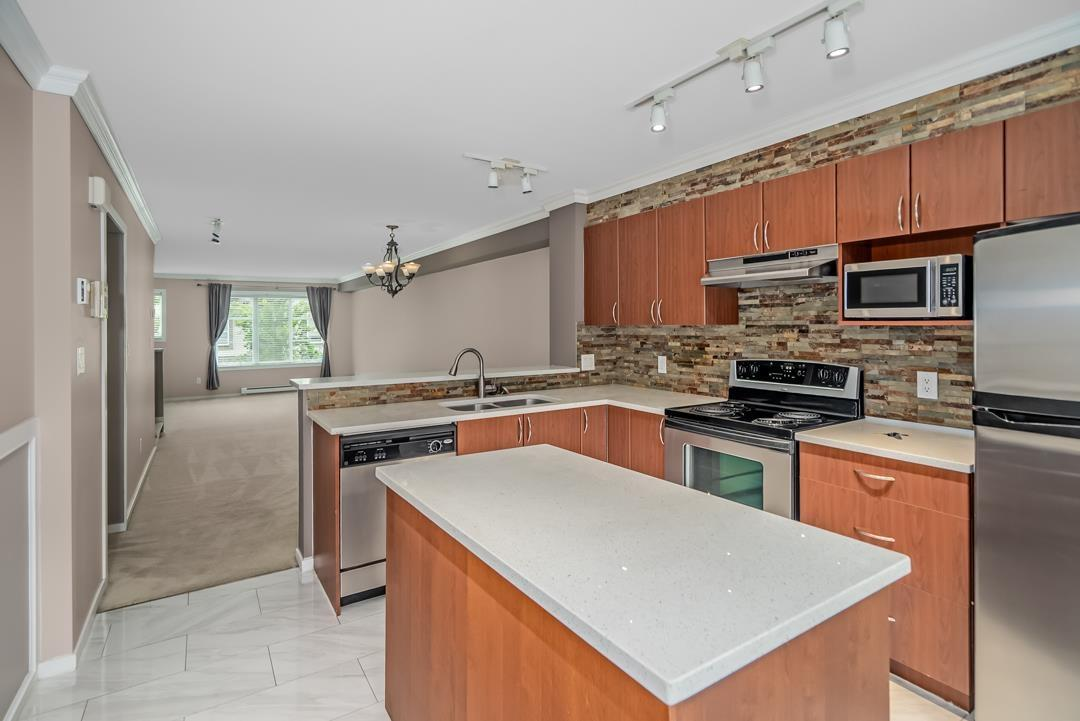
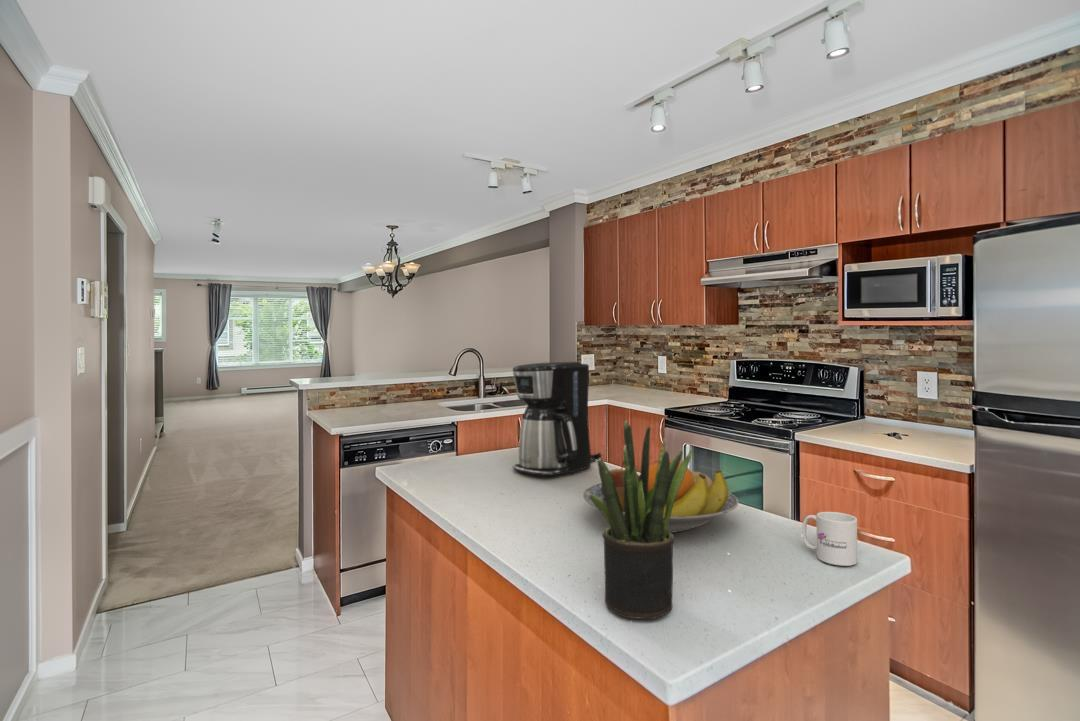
+ coffee maker (565, 415)
+ fruit bowl (653, 486)
+ potted plant (645, 512)
+ mug (828, 535)
